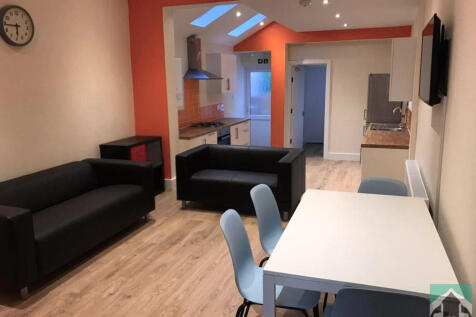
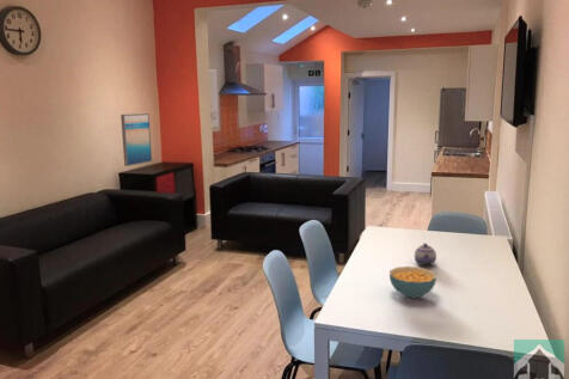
+ wall art (136, 139)
+ cereal bowl (411, 285)
+ teapot (424, 253)
